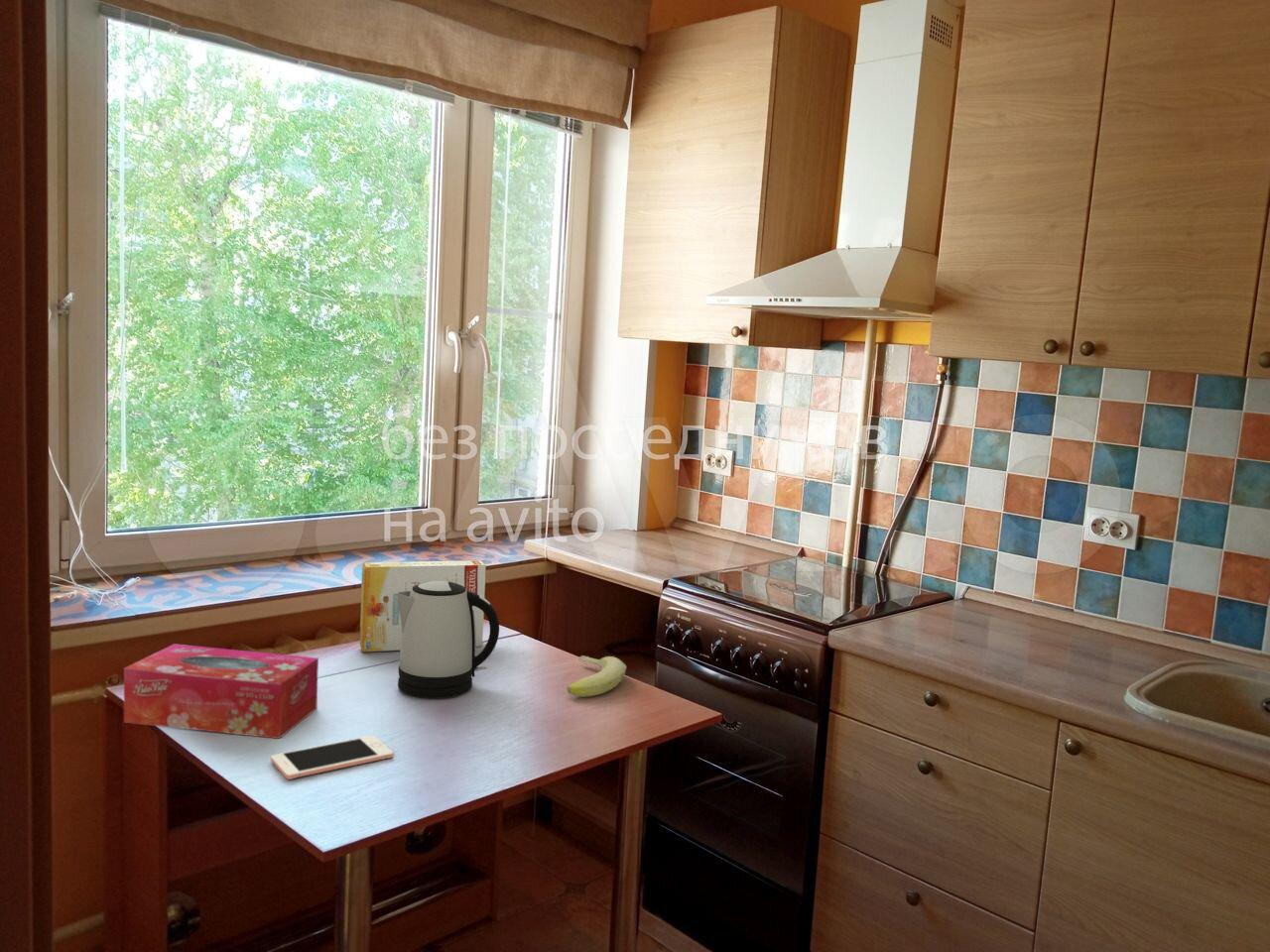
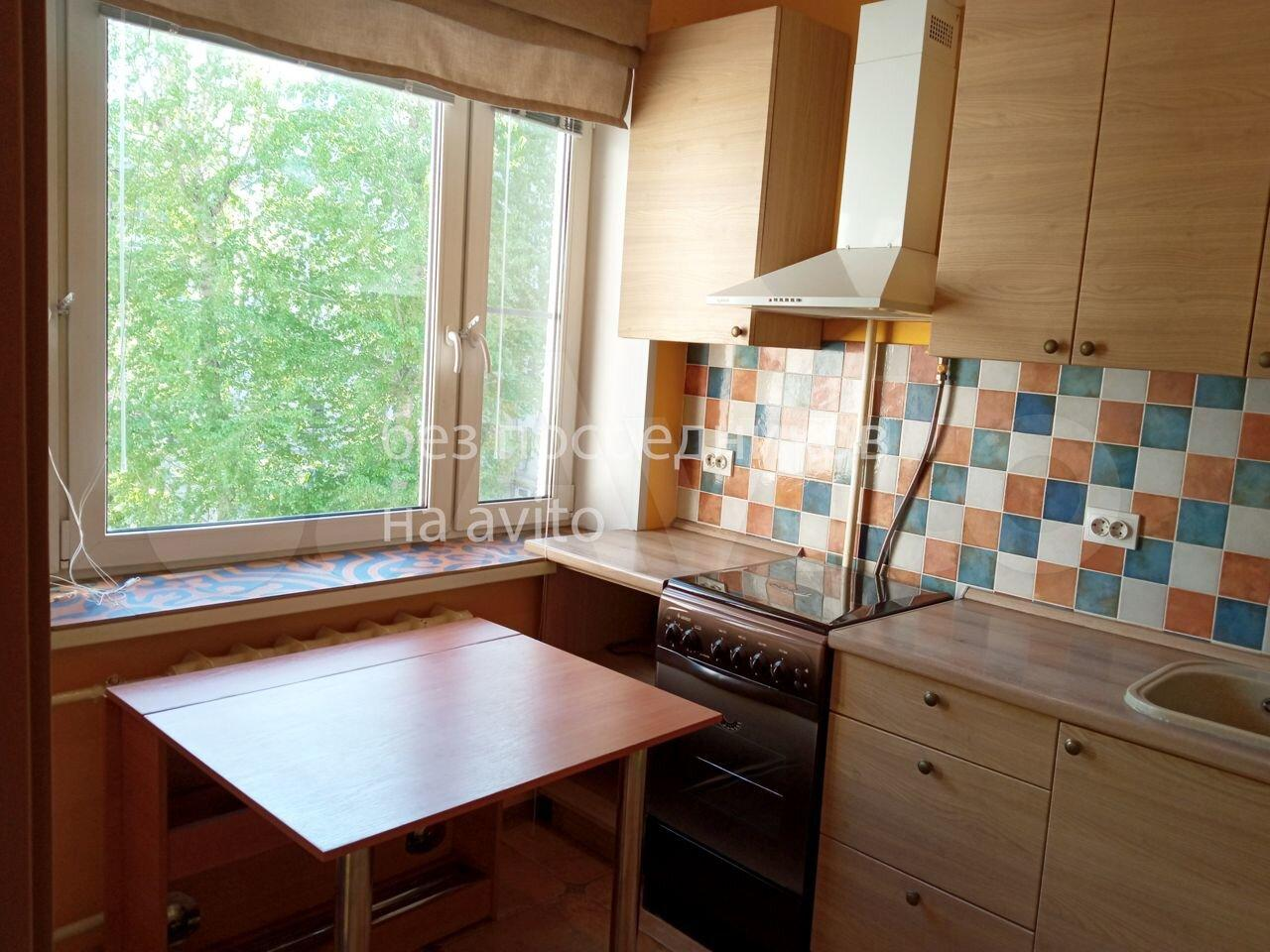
- cell phone (332, 756)
- tissue box (223, 688)
- kettle (447, 635)
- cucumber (595, 673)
- cereal box (410, 590)
